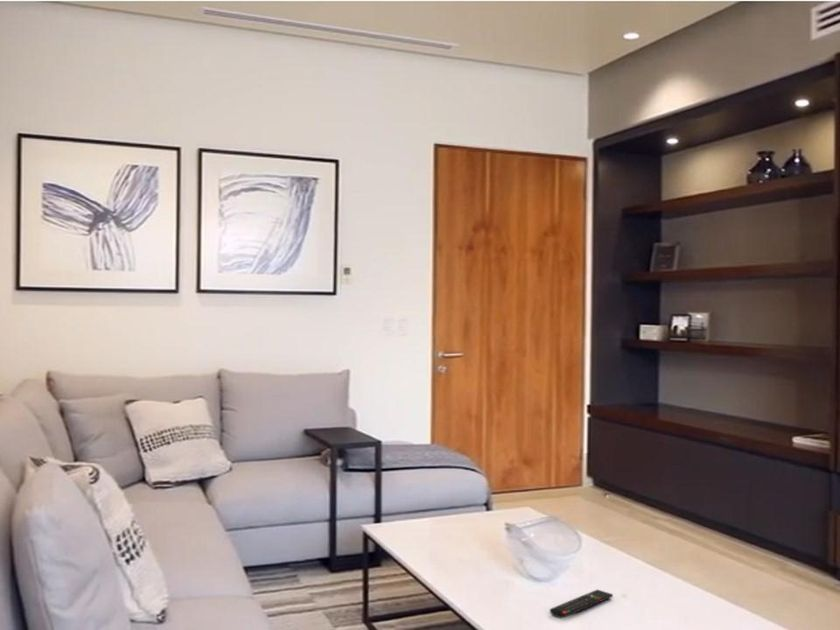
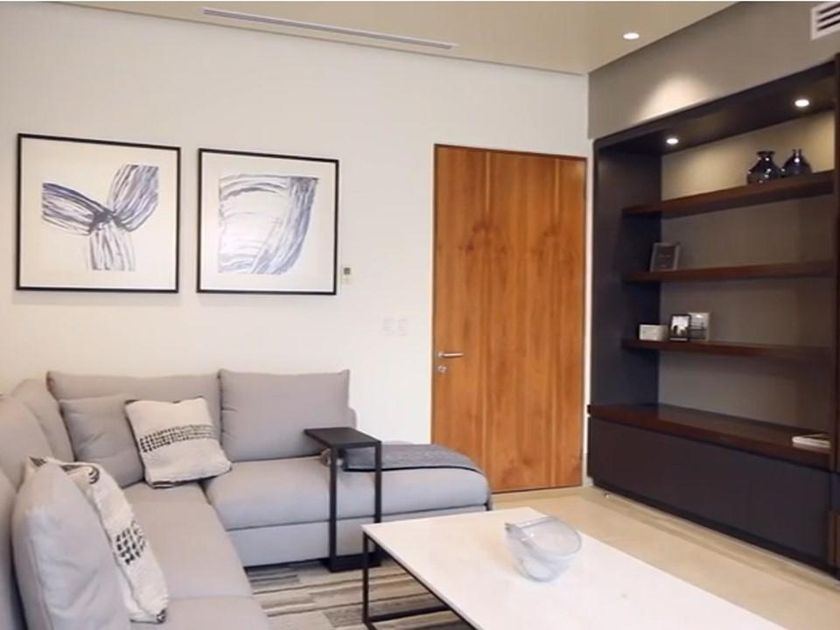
- remote control (581, 604)
